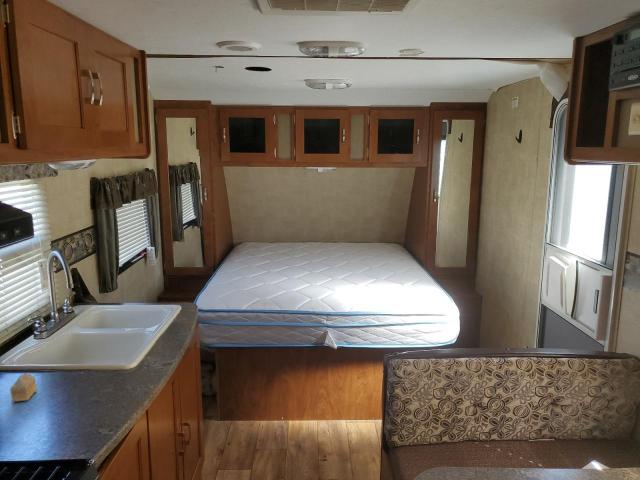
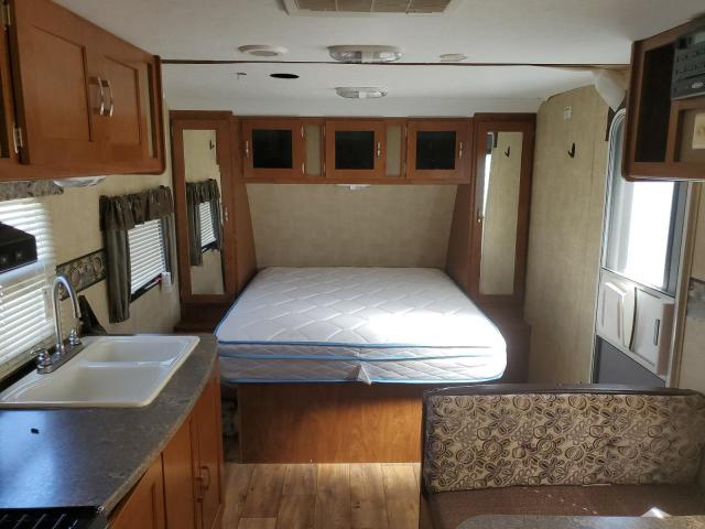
- cake slice (23, 386)
